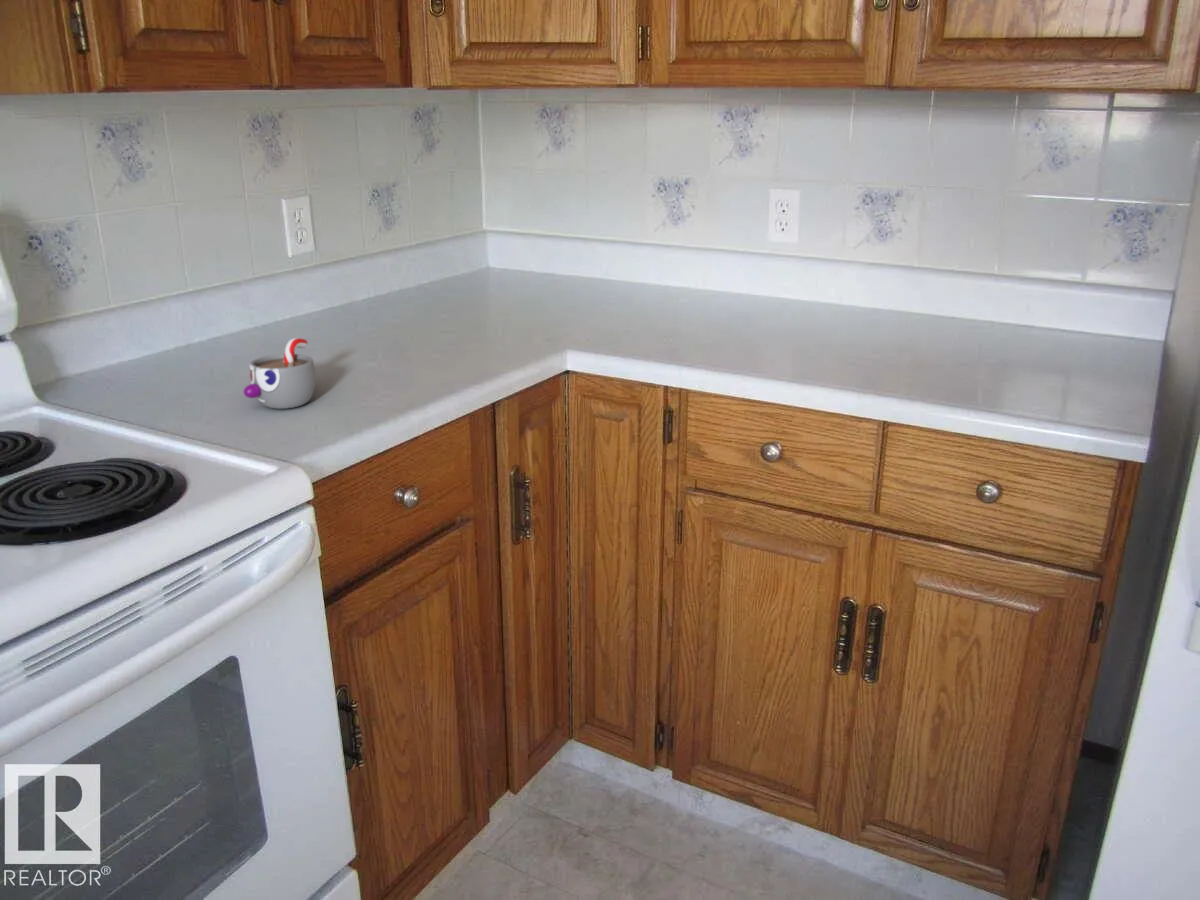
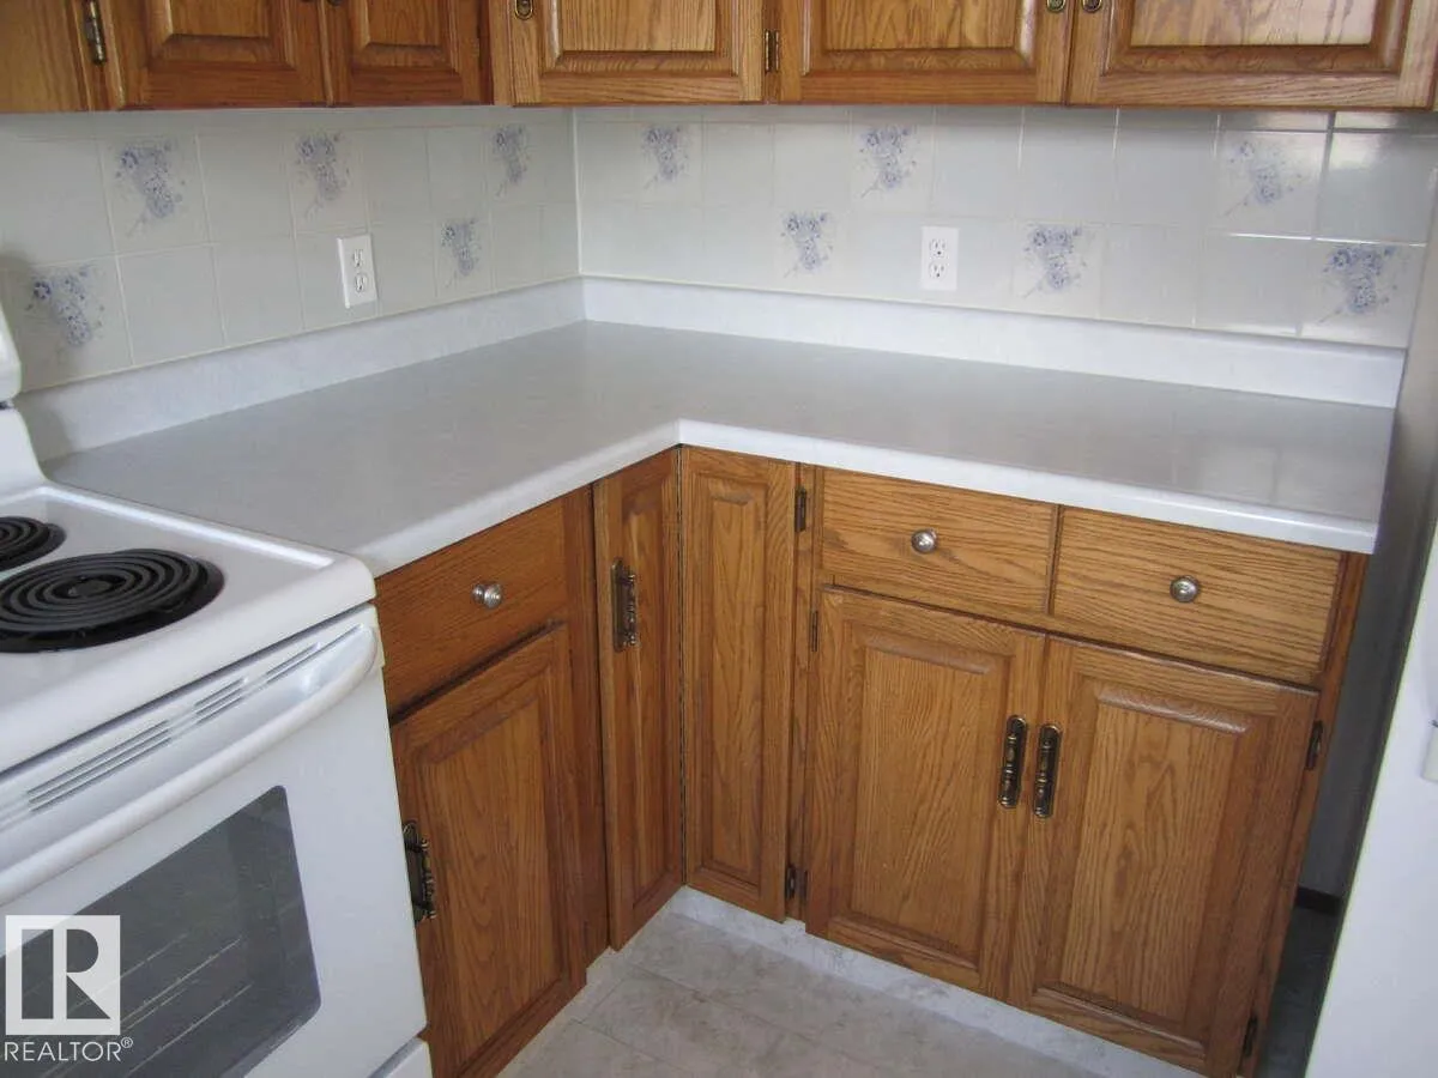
- mug (276, 373)
